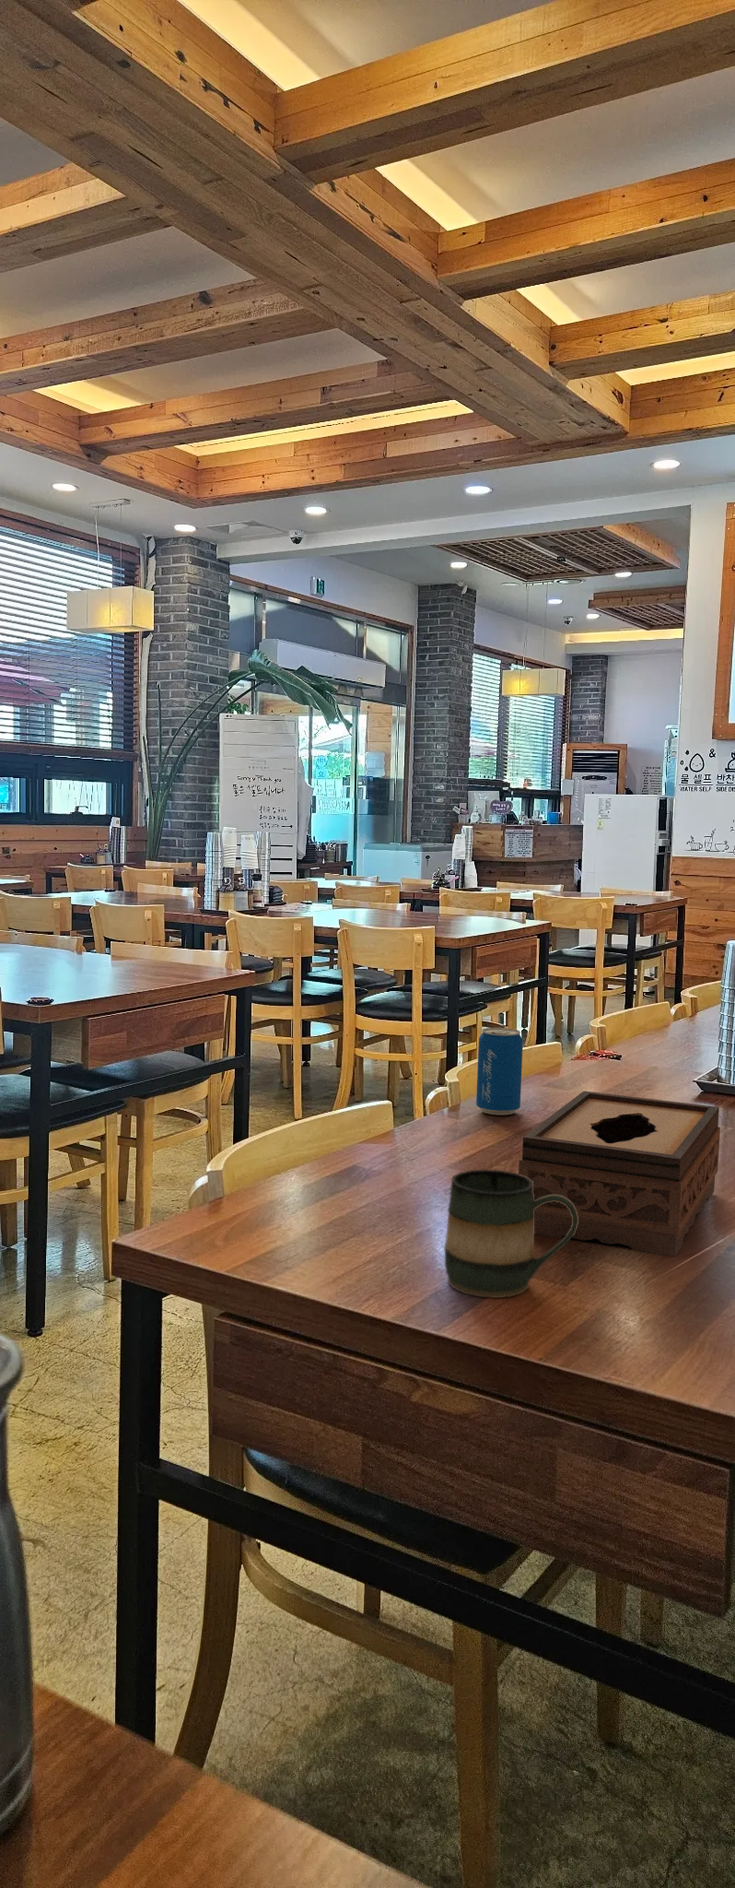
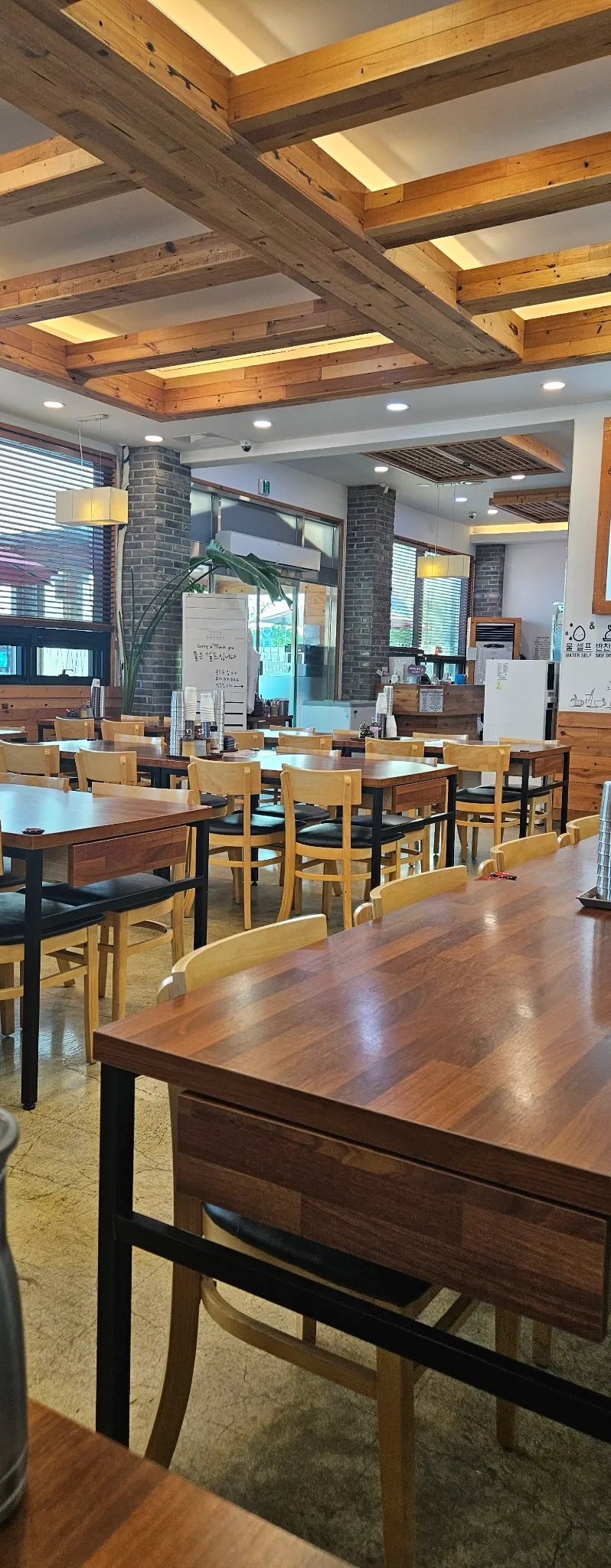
- mug (509, 1234)
- beverage can (499, 1070)
- tissue box (624, 1166)
